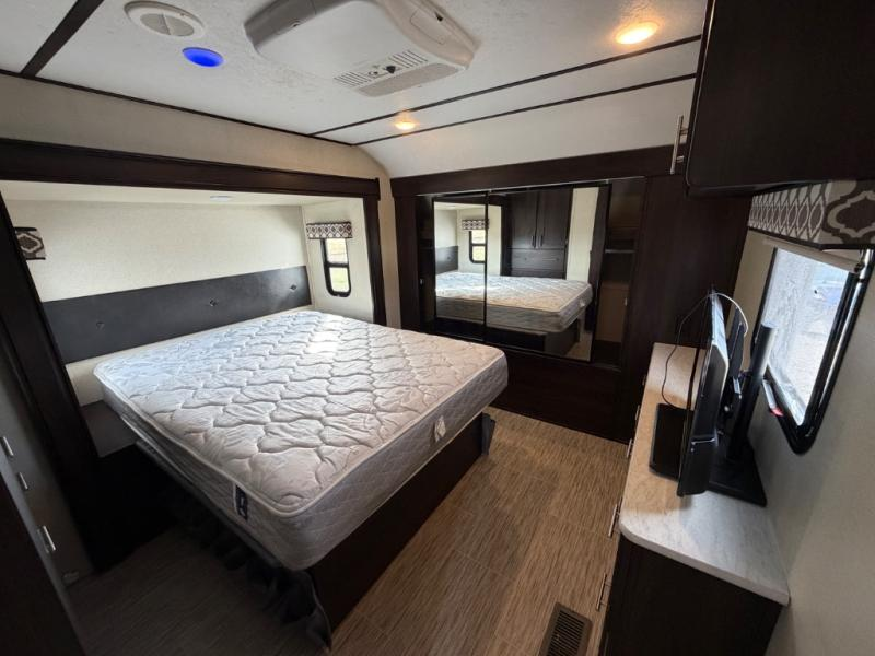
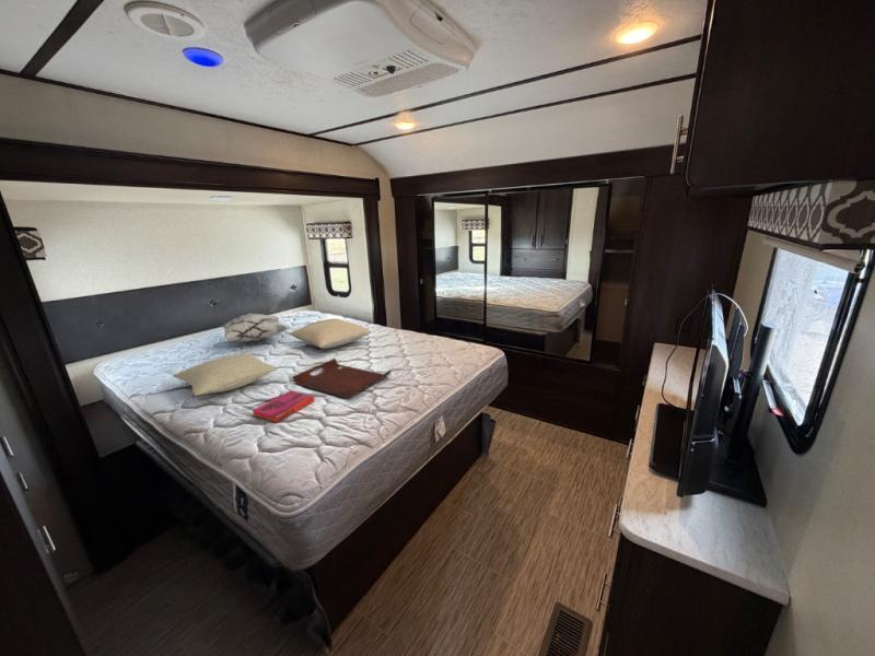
+ serving tray (342, 376)
+ hardback book (284, 405)
+ decorative pillow (254, 327)
+ pillow (226, 372)
+ pillow (330, 332)
